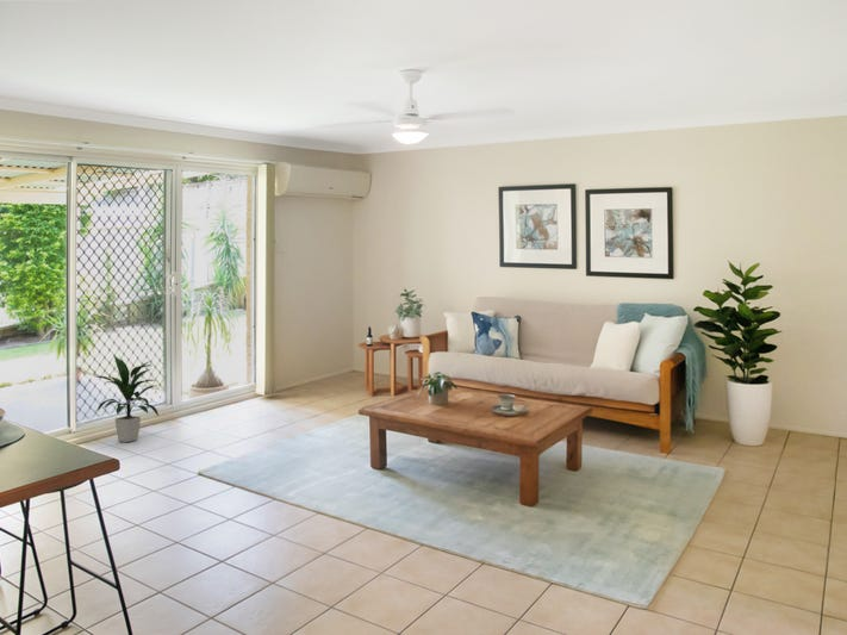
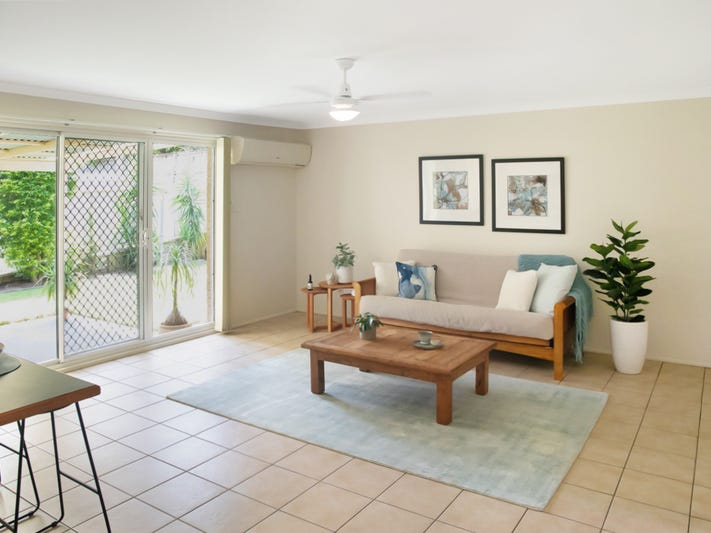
- indoor plant (130, 397)
